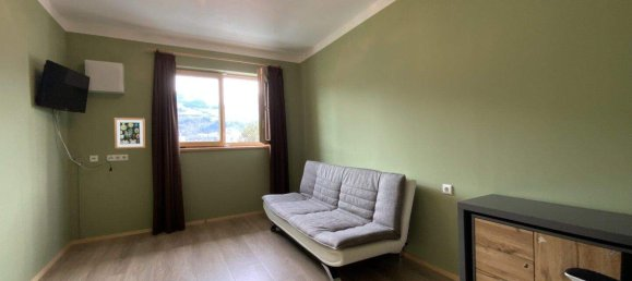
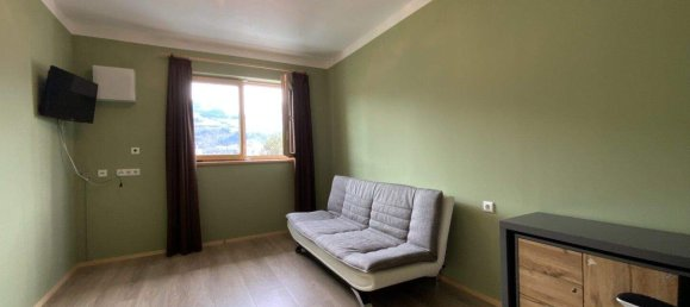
- wall art (130, 133)
